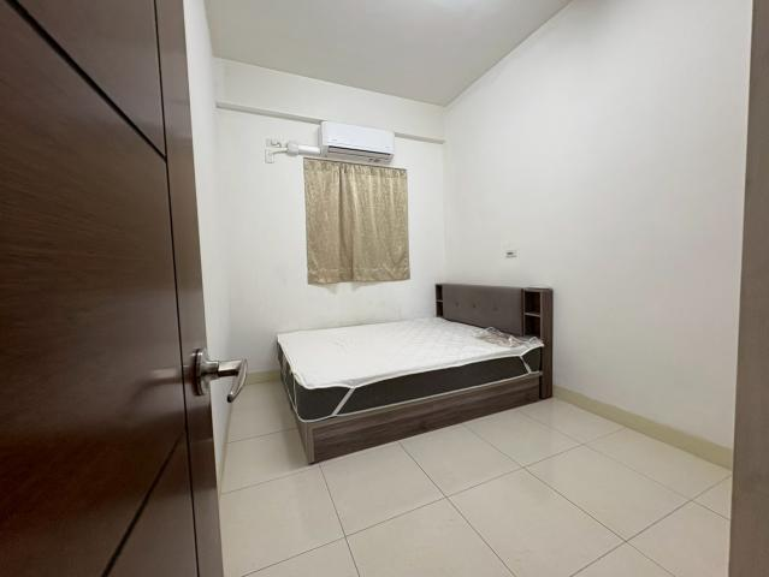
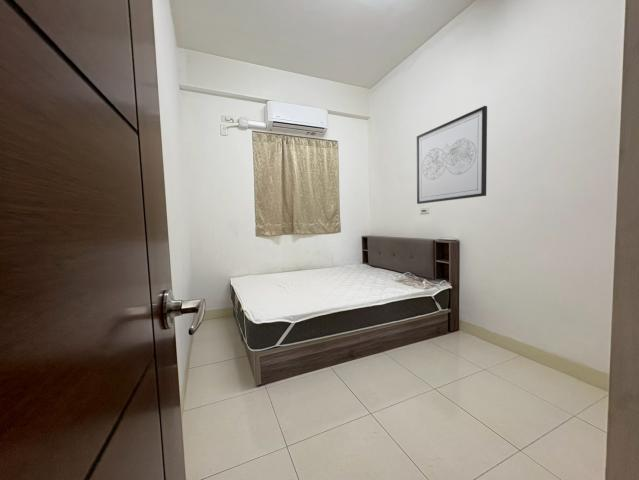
+ wall art (446, 162)
